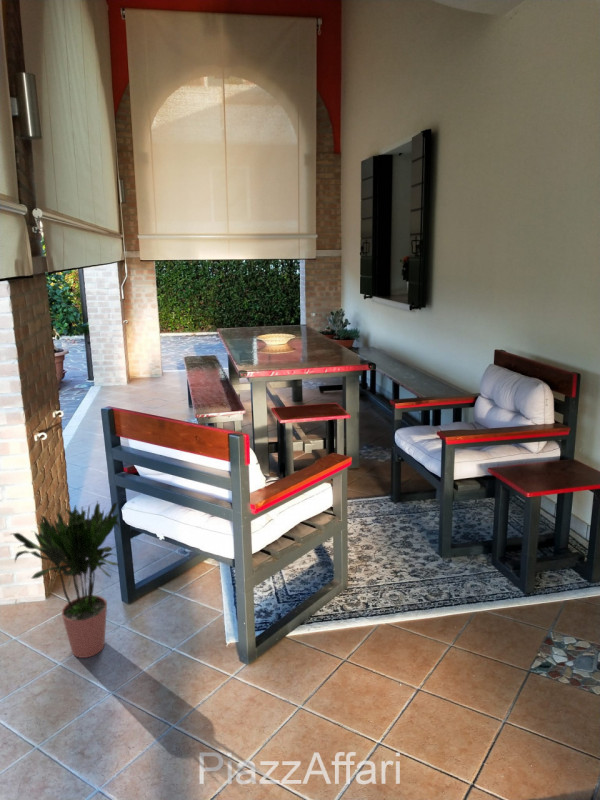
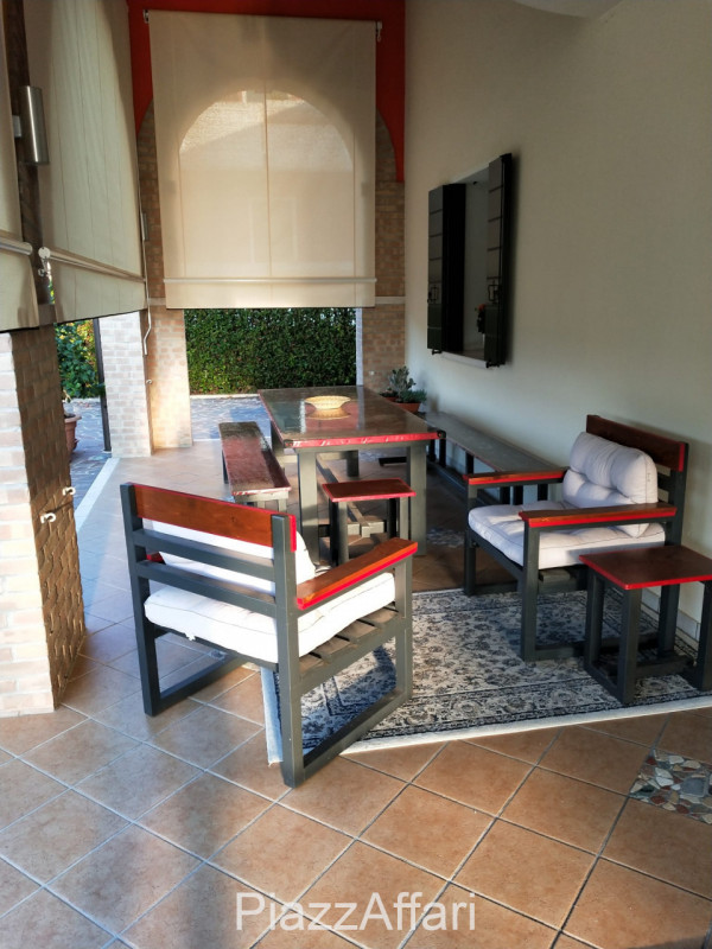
- potted plant (70, 575)
